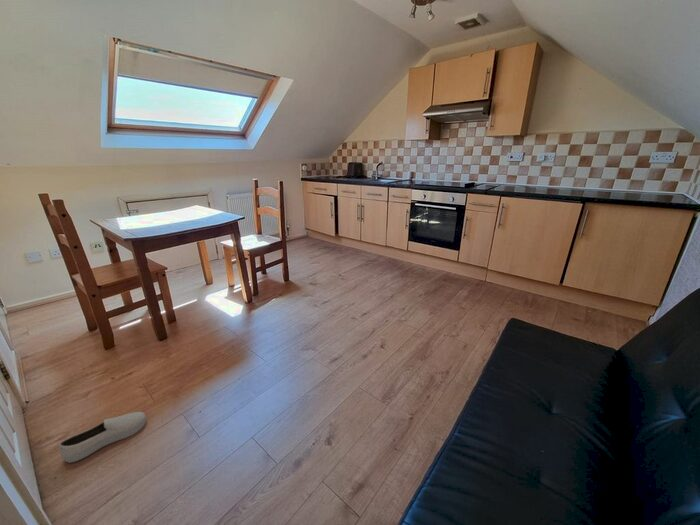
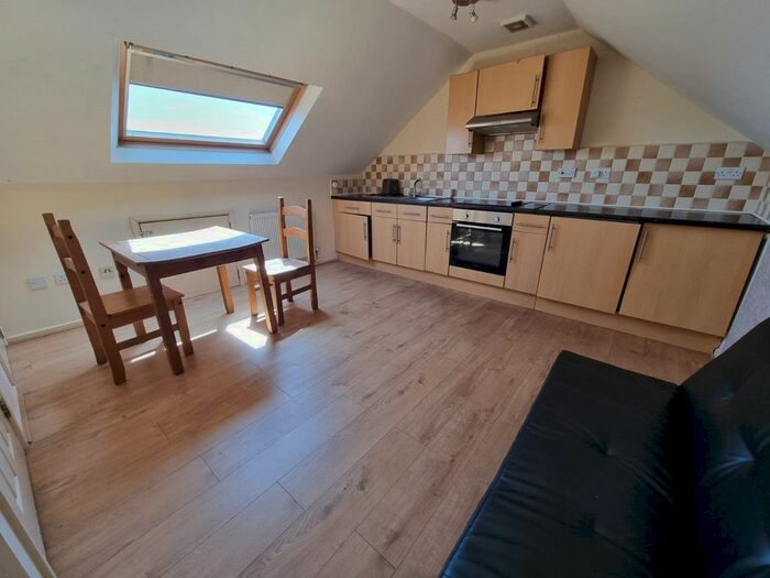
- shoe (105, 431)
